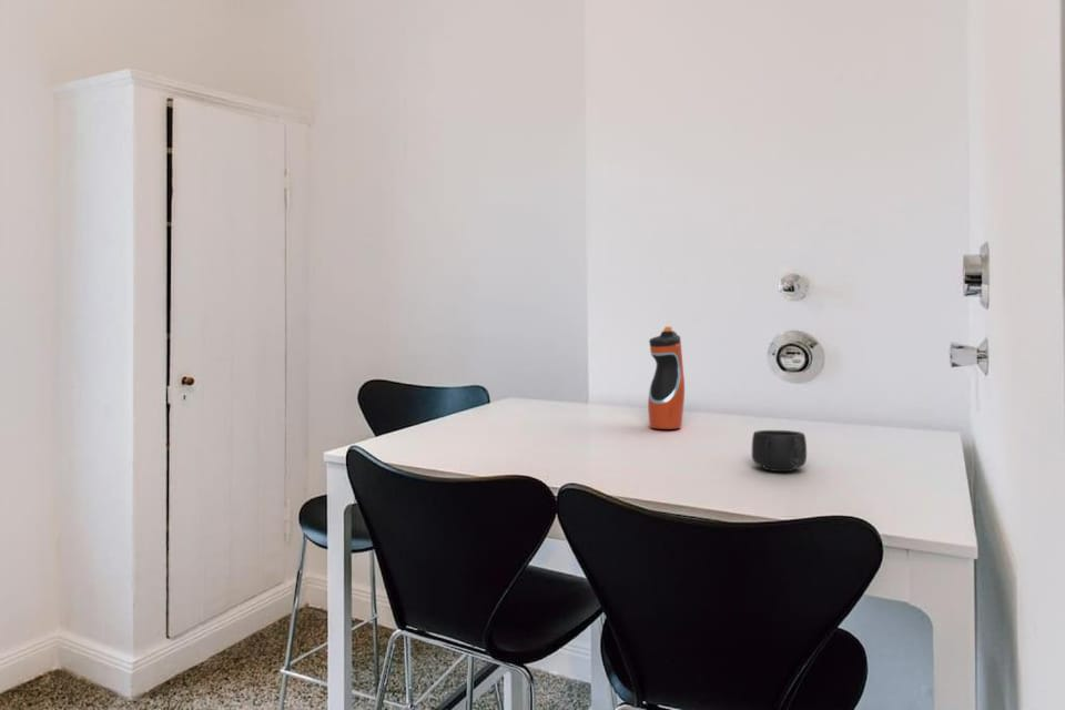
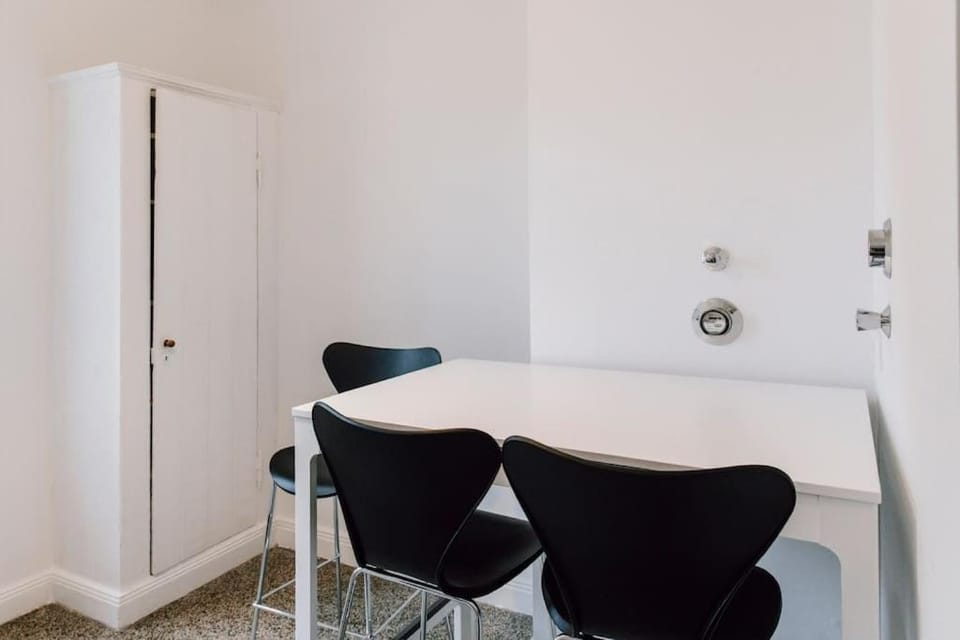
- mug (777, 452)
- water bottle (666, 377)
